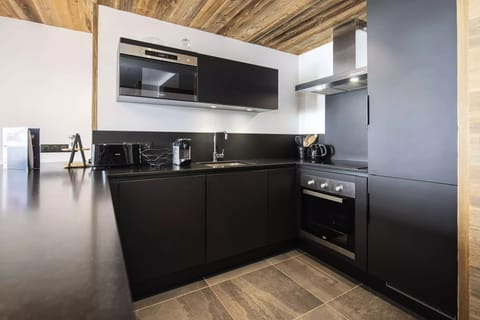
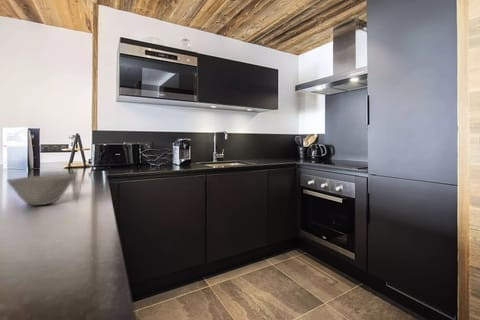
+ bowl (42, 190)
